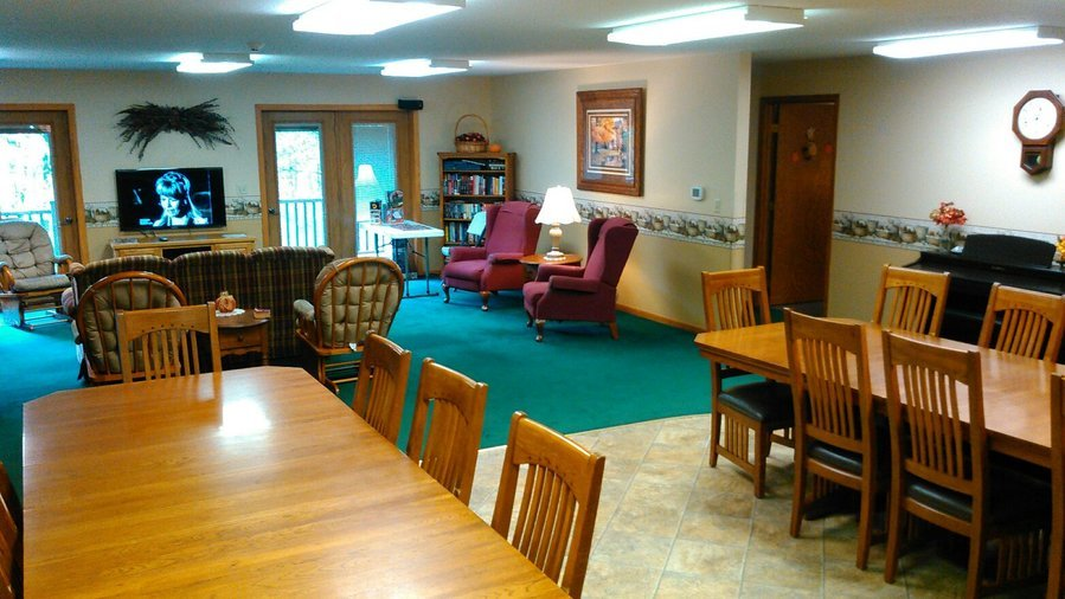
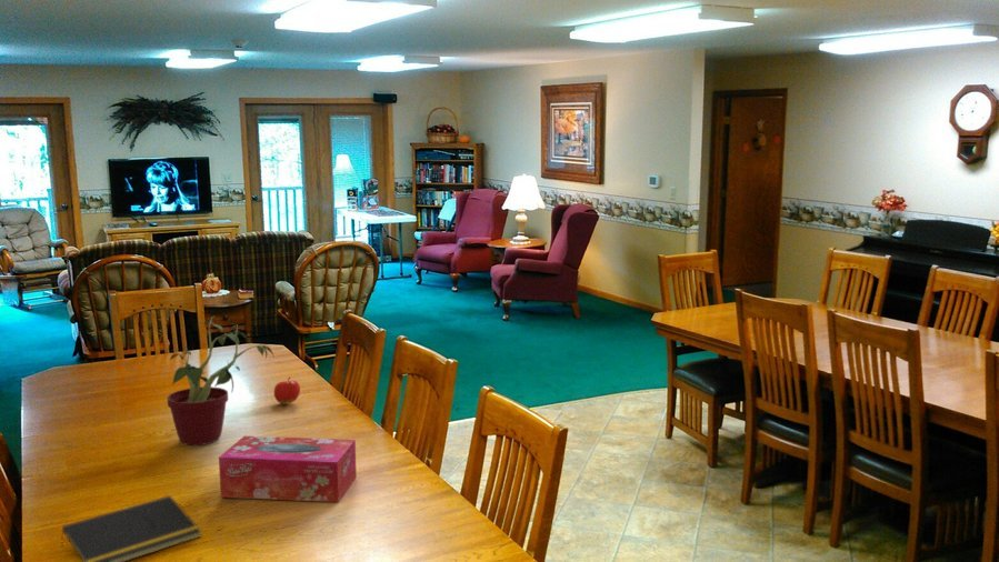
+ notepad (132, 531)
+ tissue box (289, 468)
+ potted plant (221, 377)
+ fruit (287, 390)
